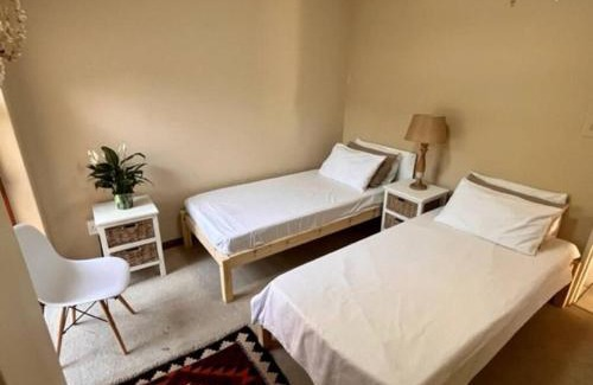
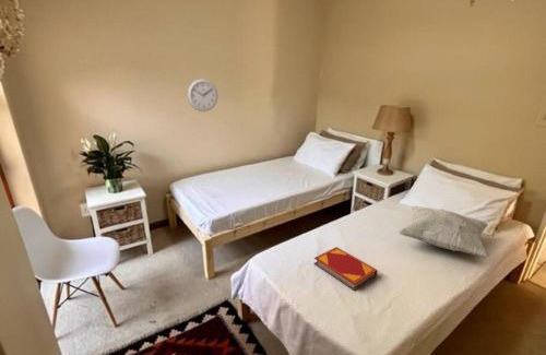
+ hardback book (344, 267)
+ wall clock (203, 95)
+ decorative pillow (444, 227)
